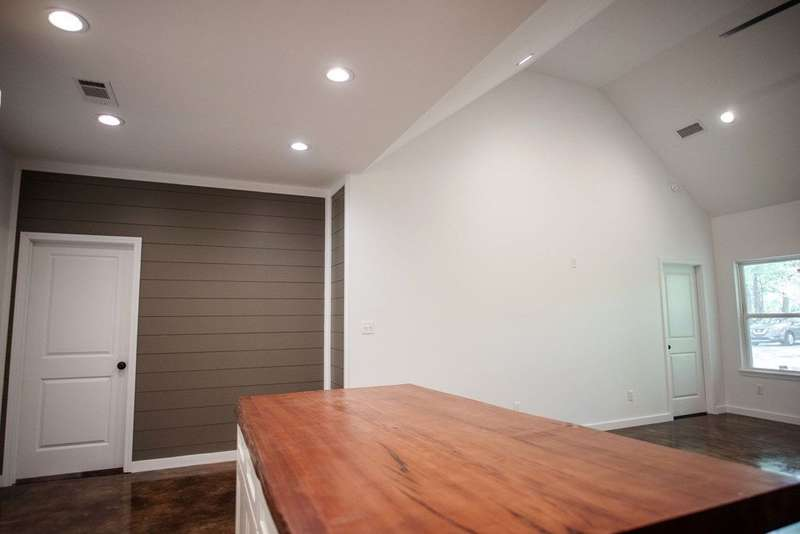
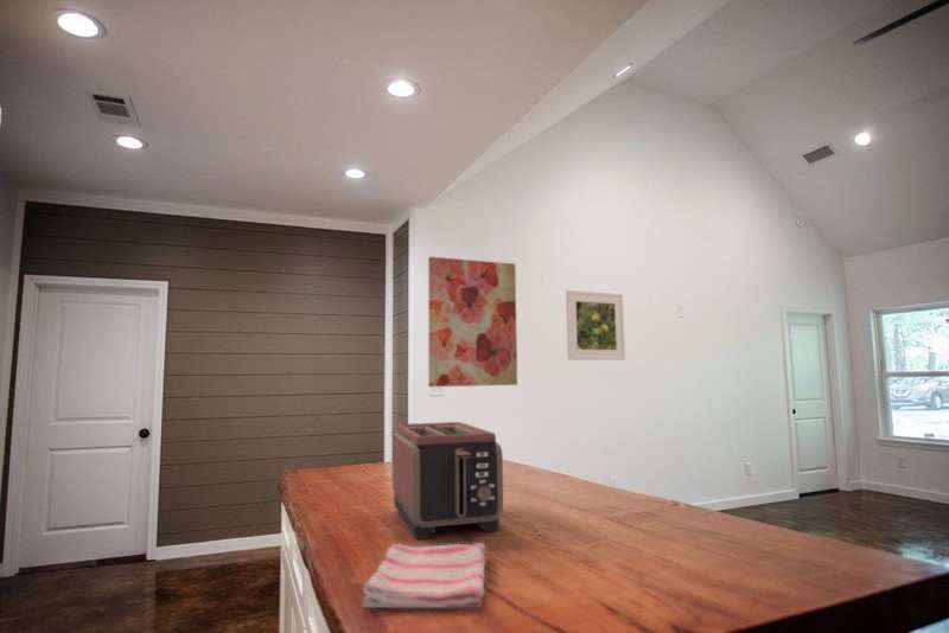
+ toaster (444, 474)
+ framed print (595, 326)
+ dish towel (431, 568)
+ wall art (473, 322)
